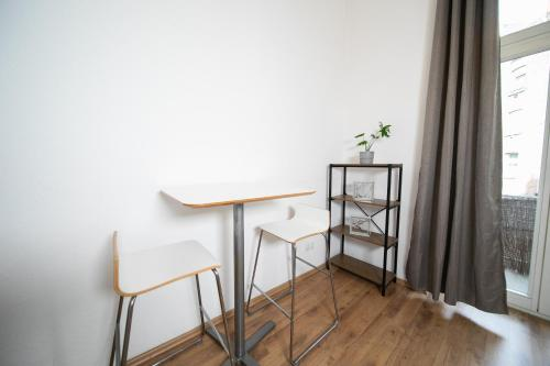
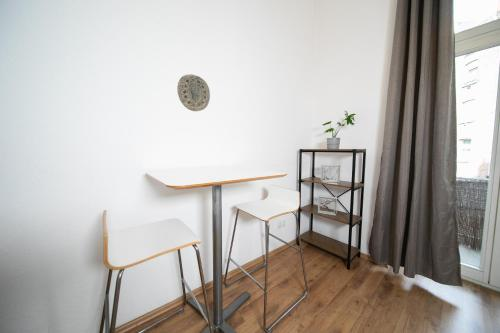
+ decorative plate (194, 93)
